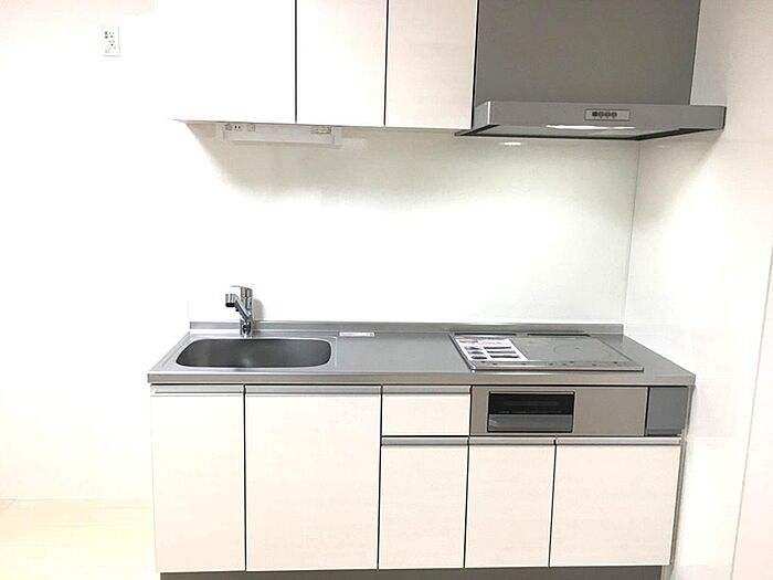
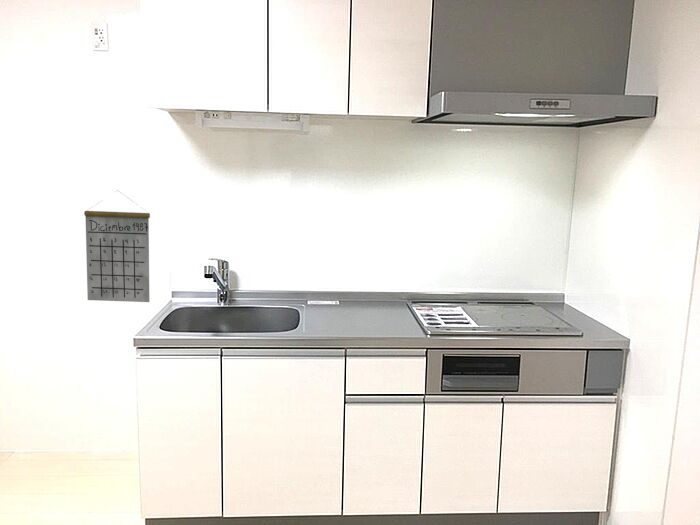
+ calendar (117, 246)
